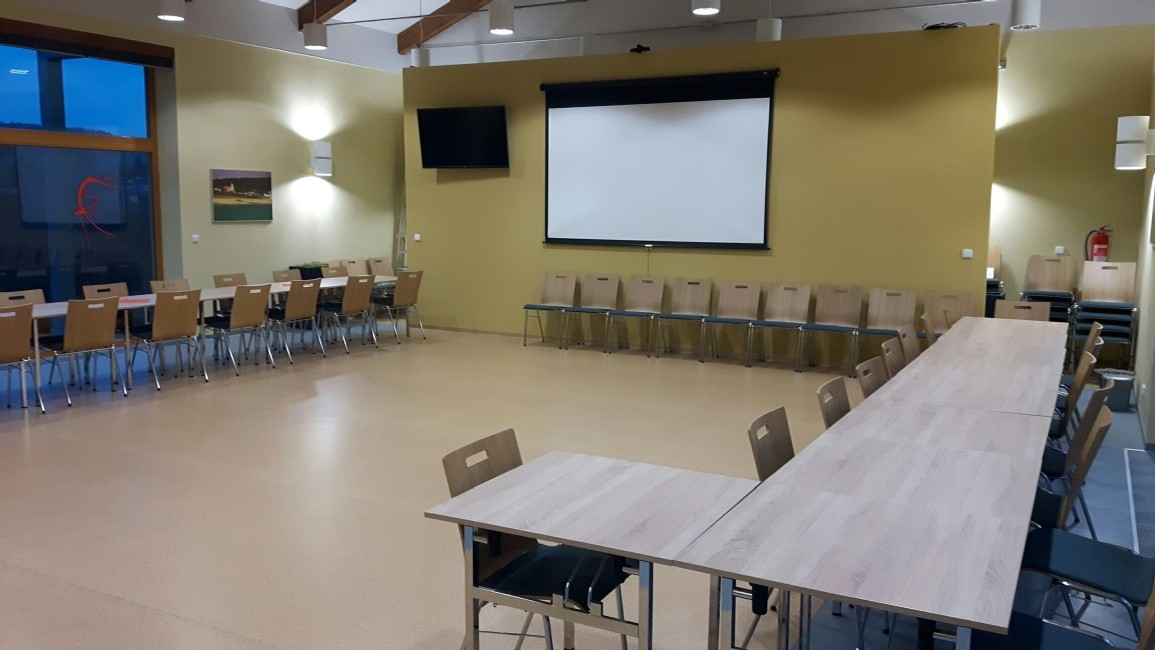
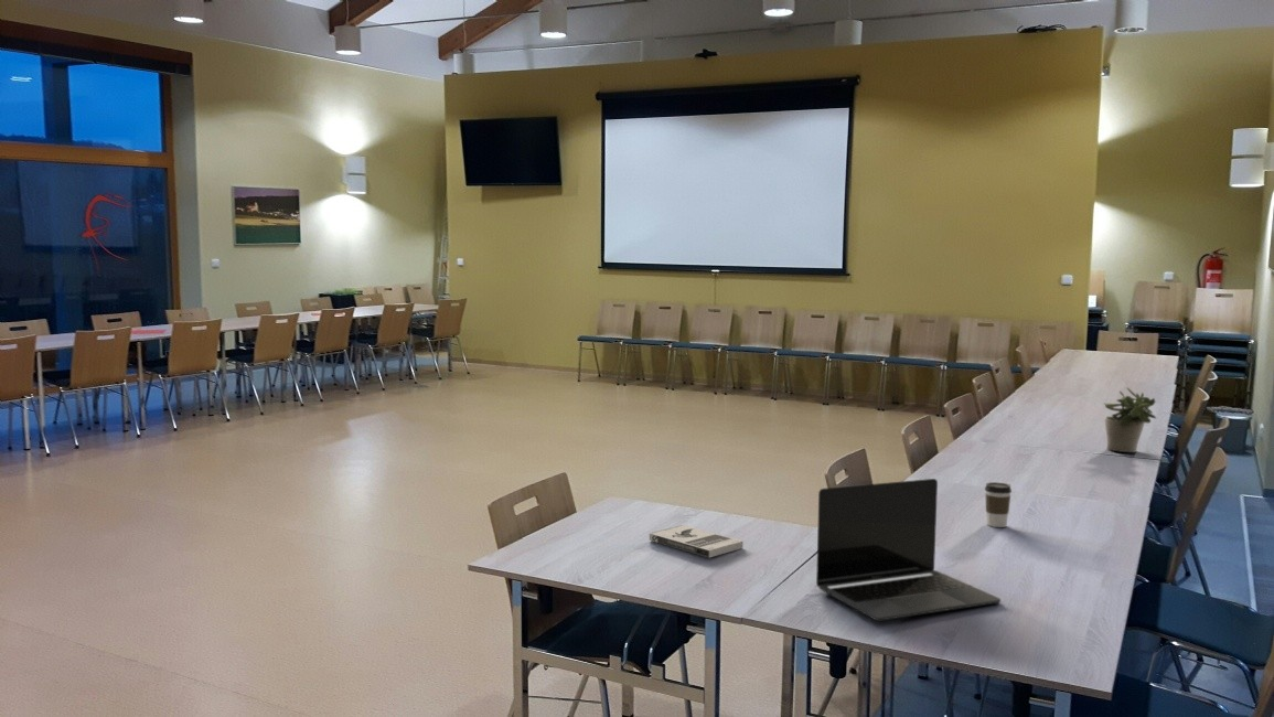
+ laptop (909, 545)
+ potted plant (1134, 420)
+ book (695, 541)
+ coffee cup (997, 504)
